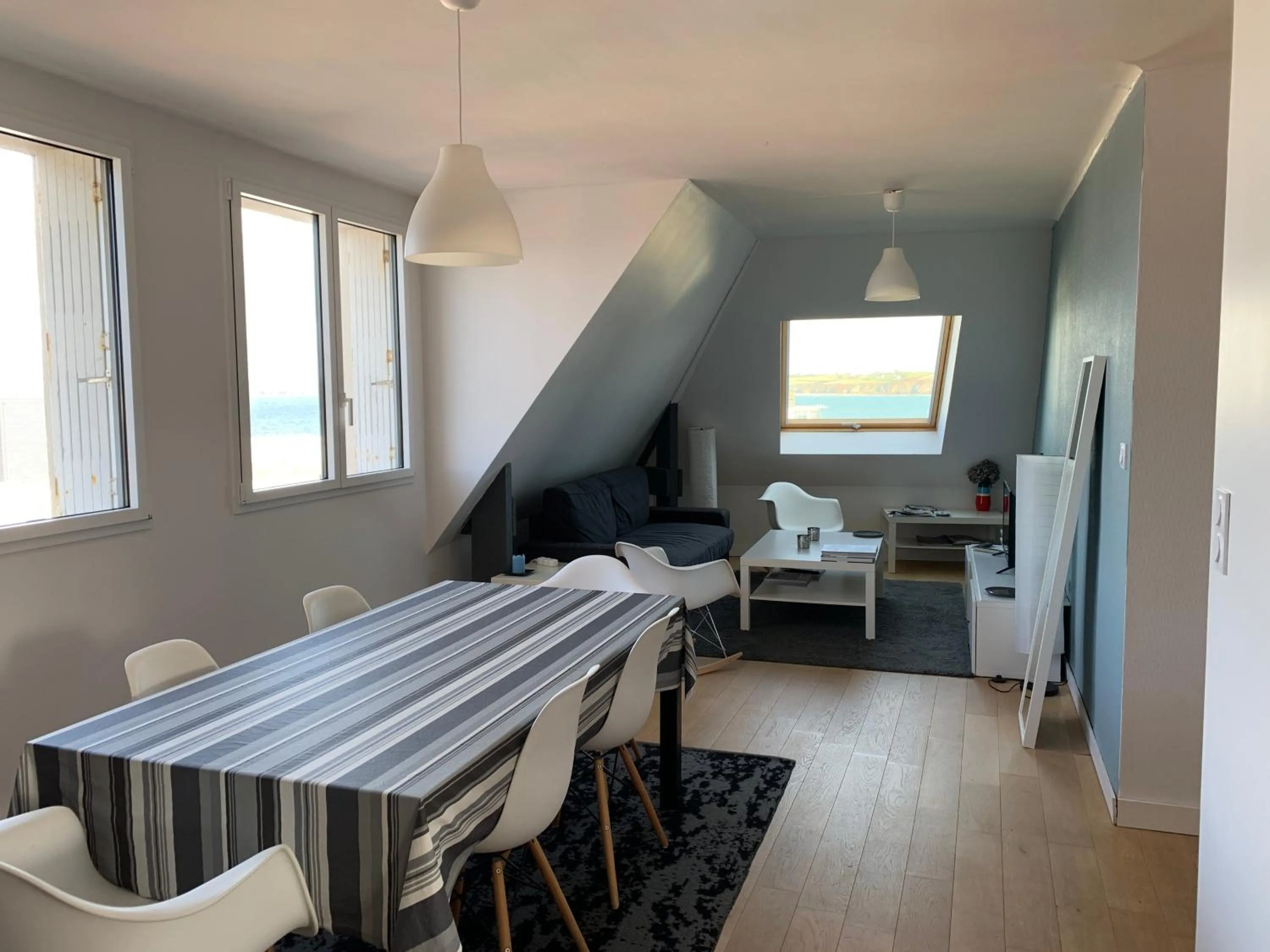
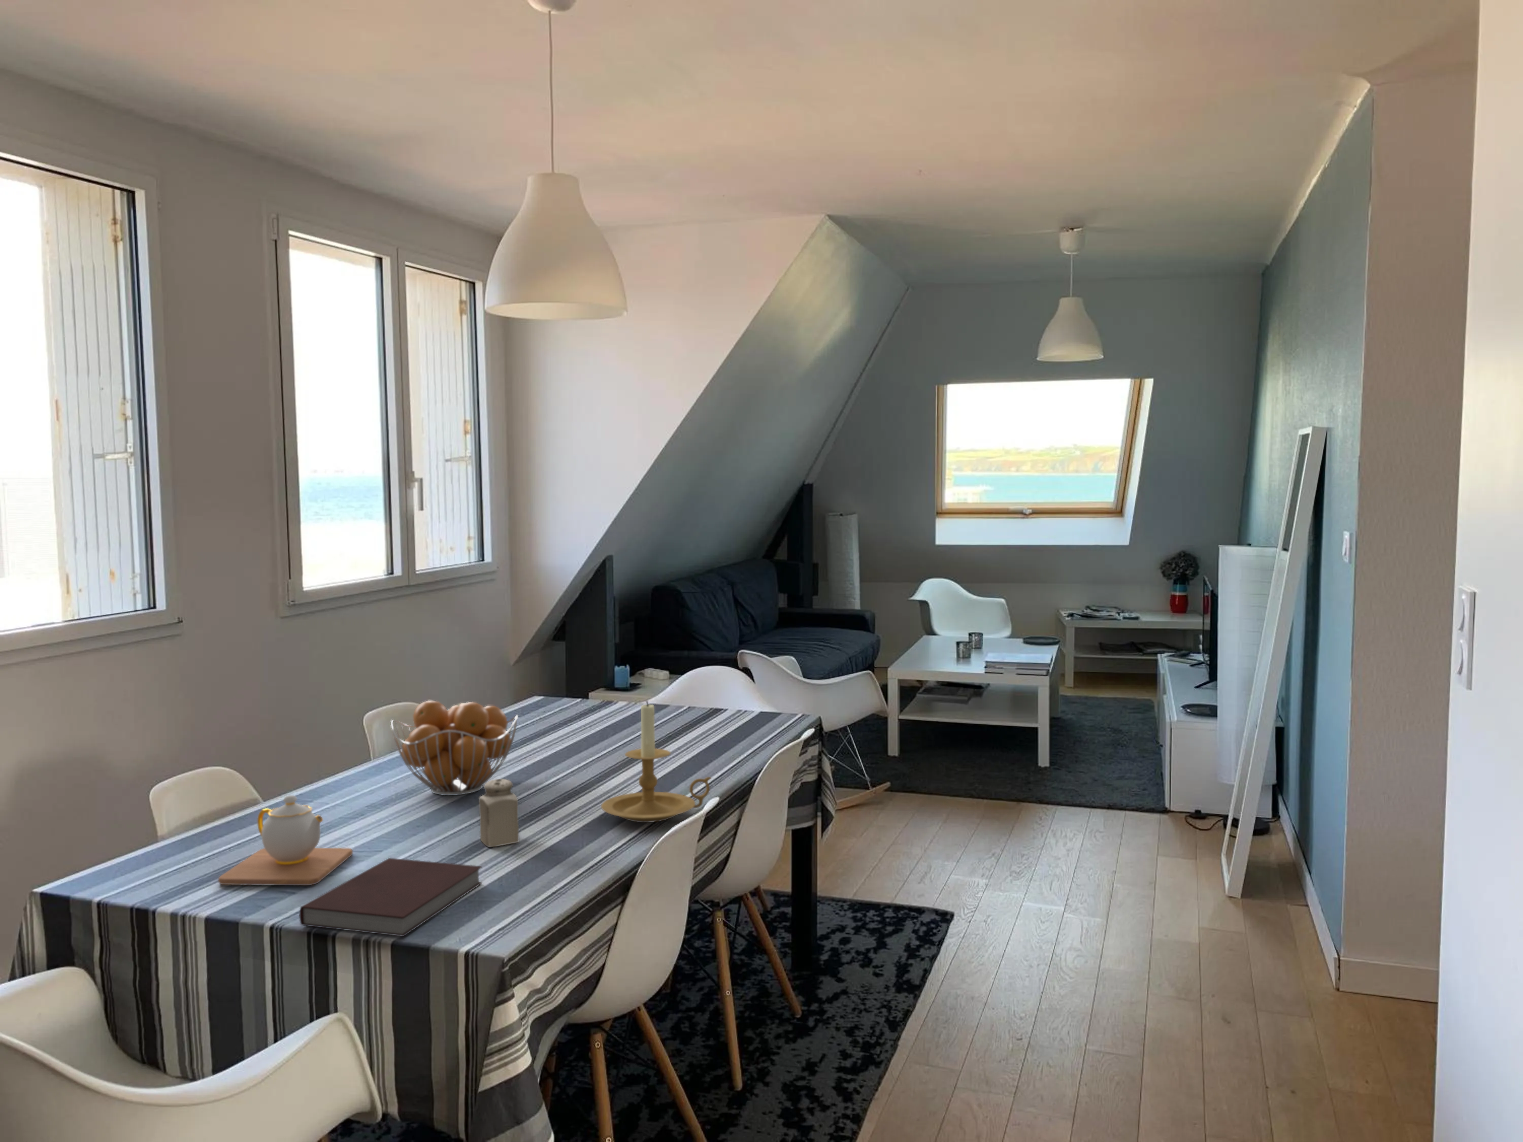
+ fruit basket (456, 745)
+ notebook (396, 894)
+ salt shaker (499, 811)
+ candle holder (649, 758)
+ teapot (287, 833)
